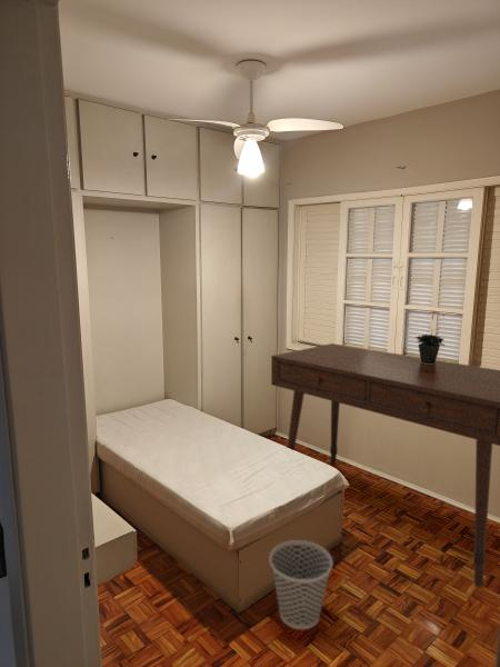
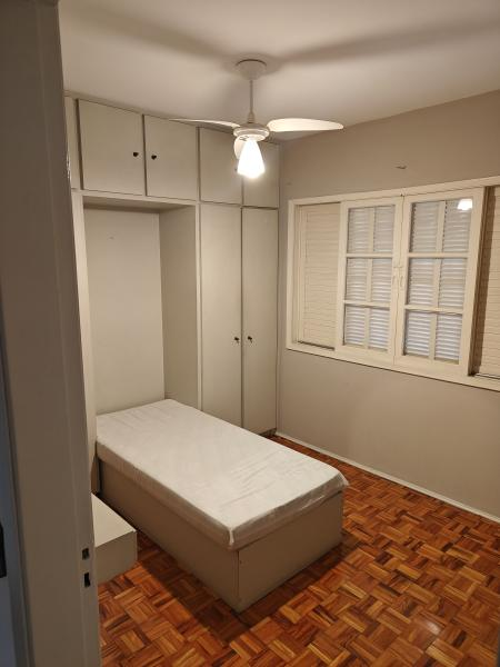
- potted plant (430, 336)
- desk (398, 418)
- wastebasket (300, 586)
